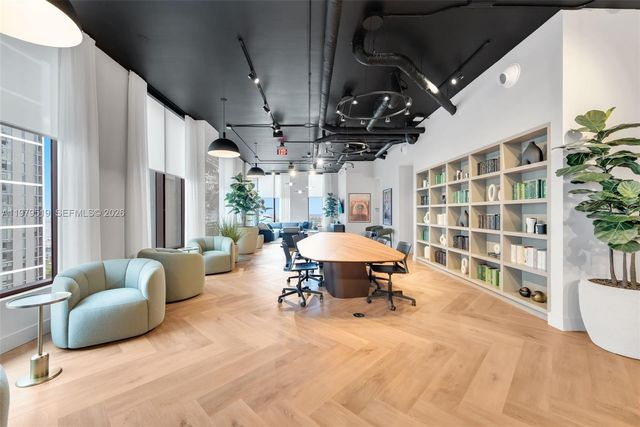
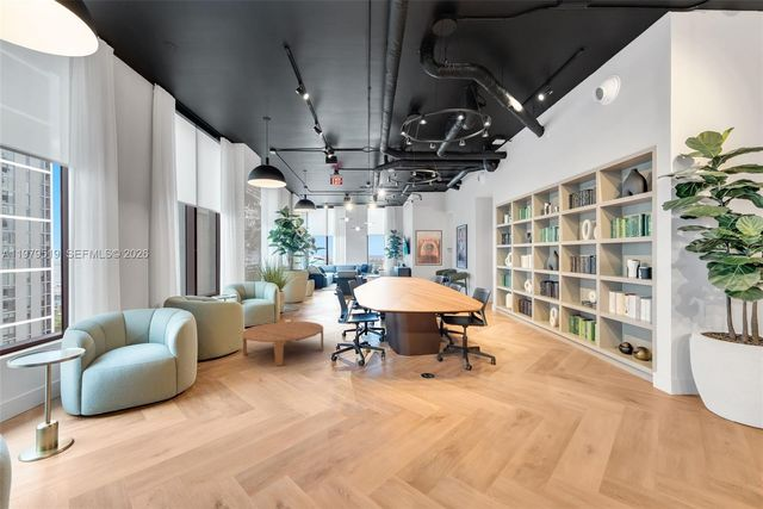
+ coffee table (284, 340)
